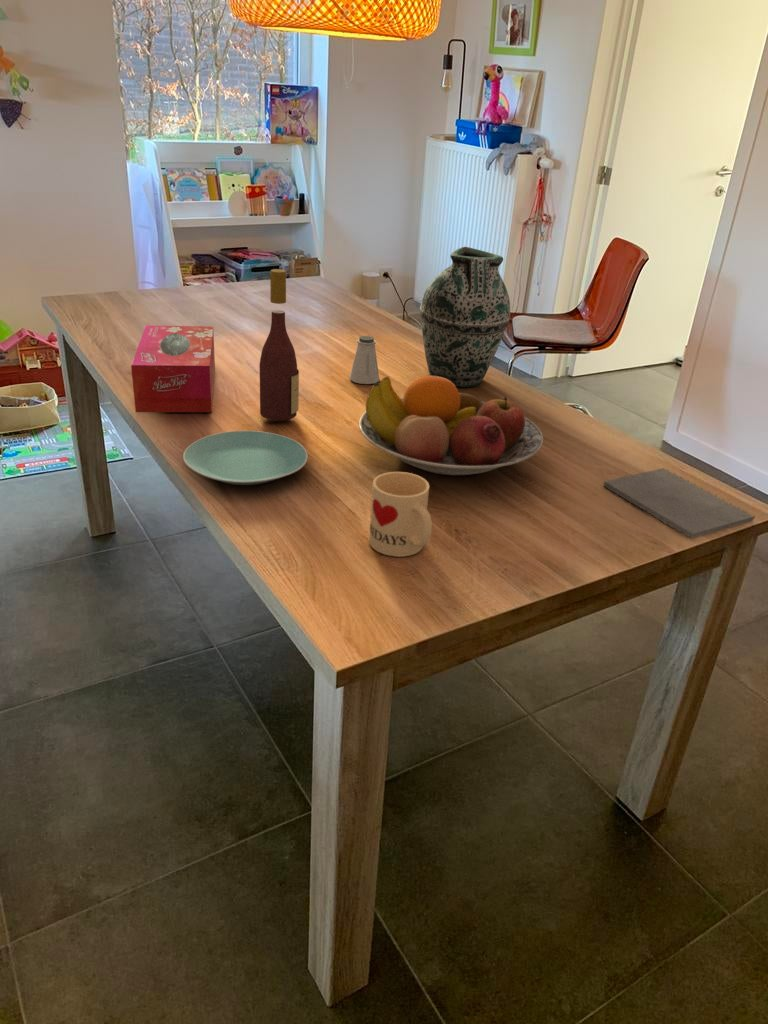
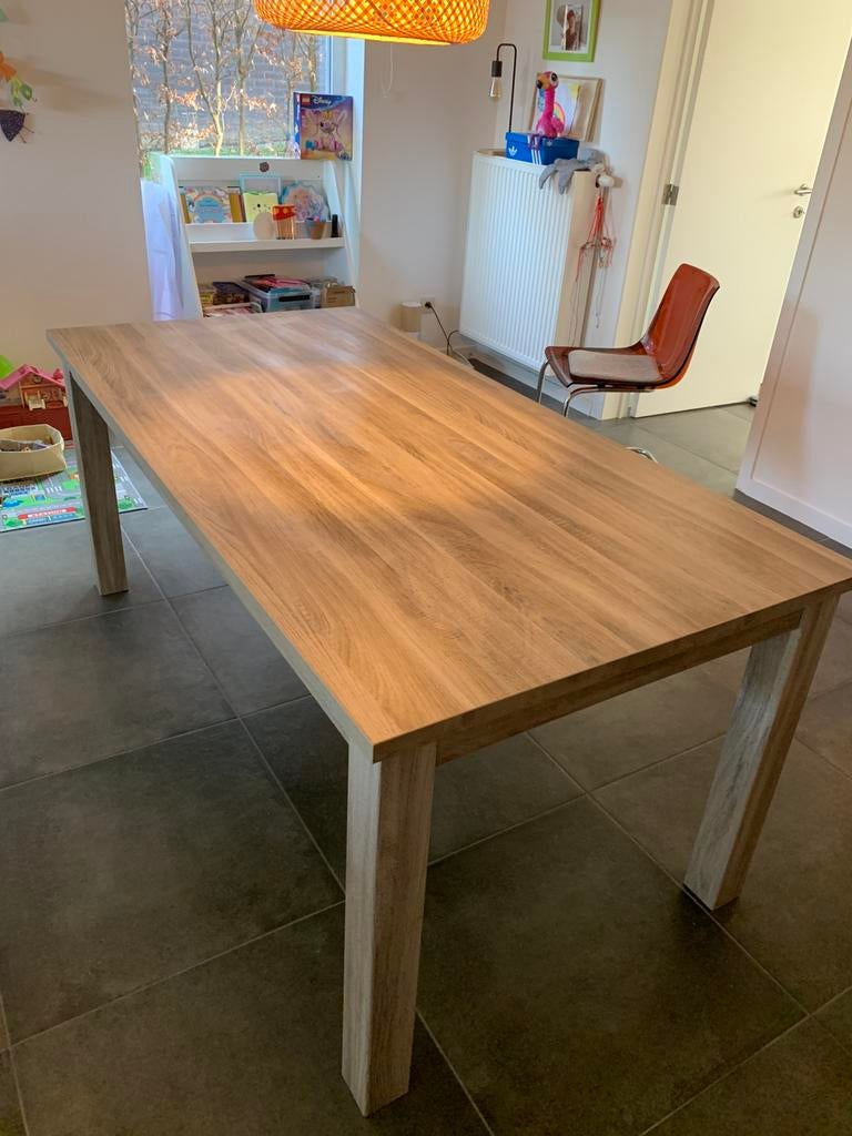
- tissue box (177, 366)
- mug (405, 518)
- fruit bowl (451, 420)
- vase (464, 318)
- wine bottle (278, 347)
- saltshaker (365, 358)
- plate (246, 460)
- notepad (676, 500)
